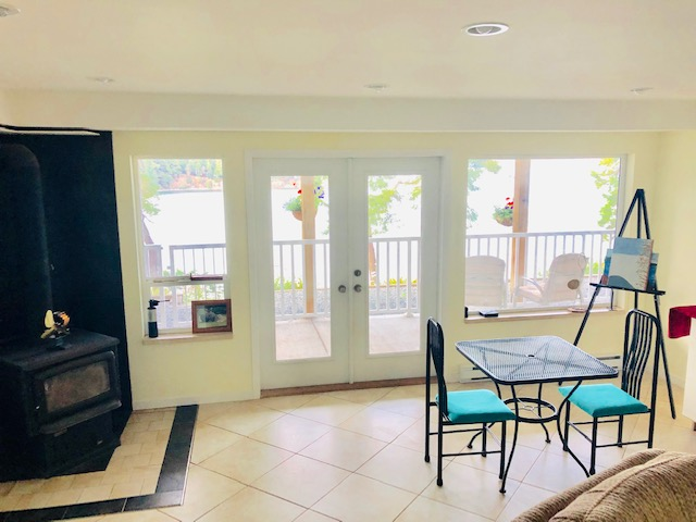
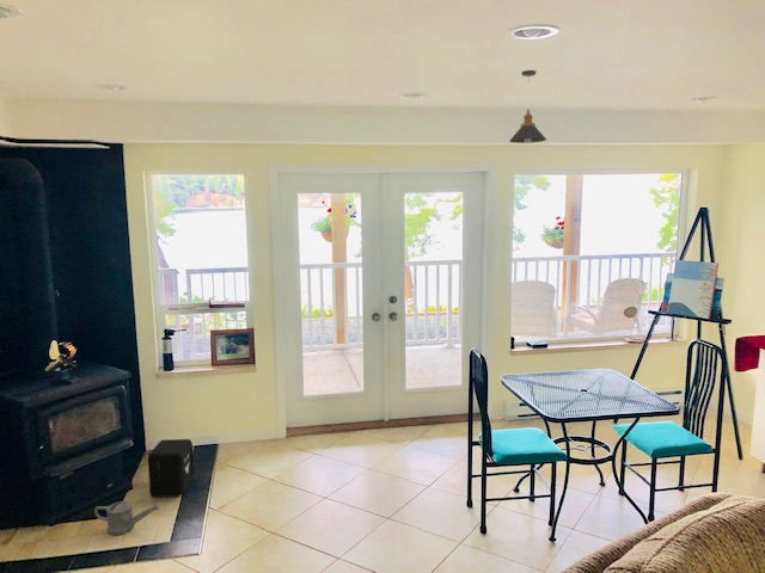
+ air purifier (172, 467)
+ watering can (127, 516)
+ pendant light (528, 110)
